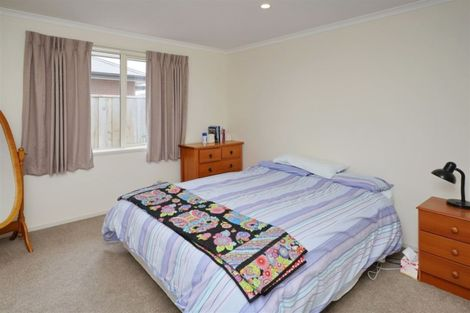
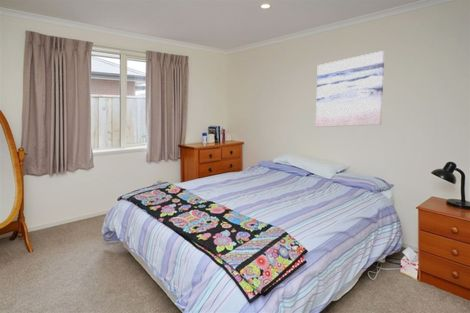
+ wall art (347, 92)
